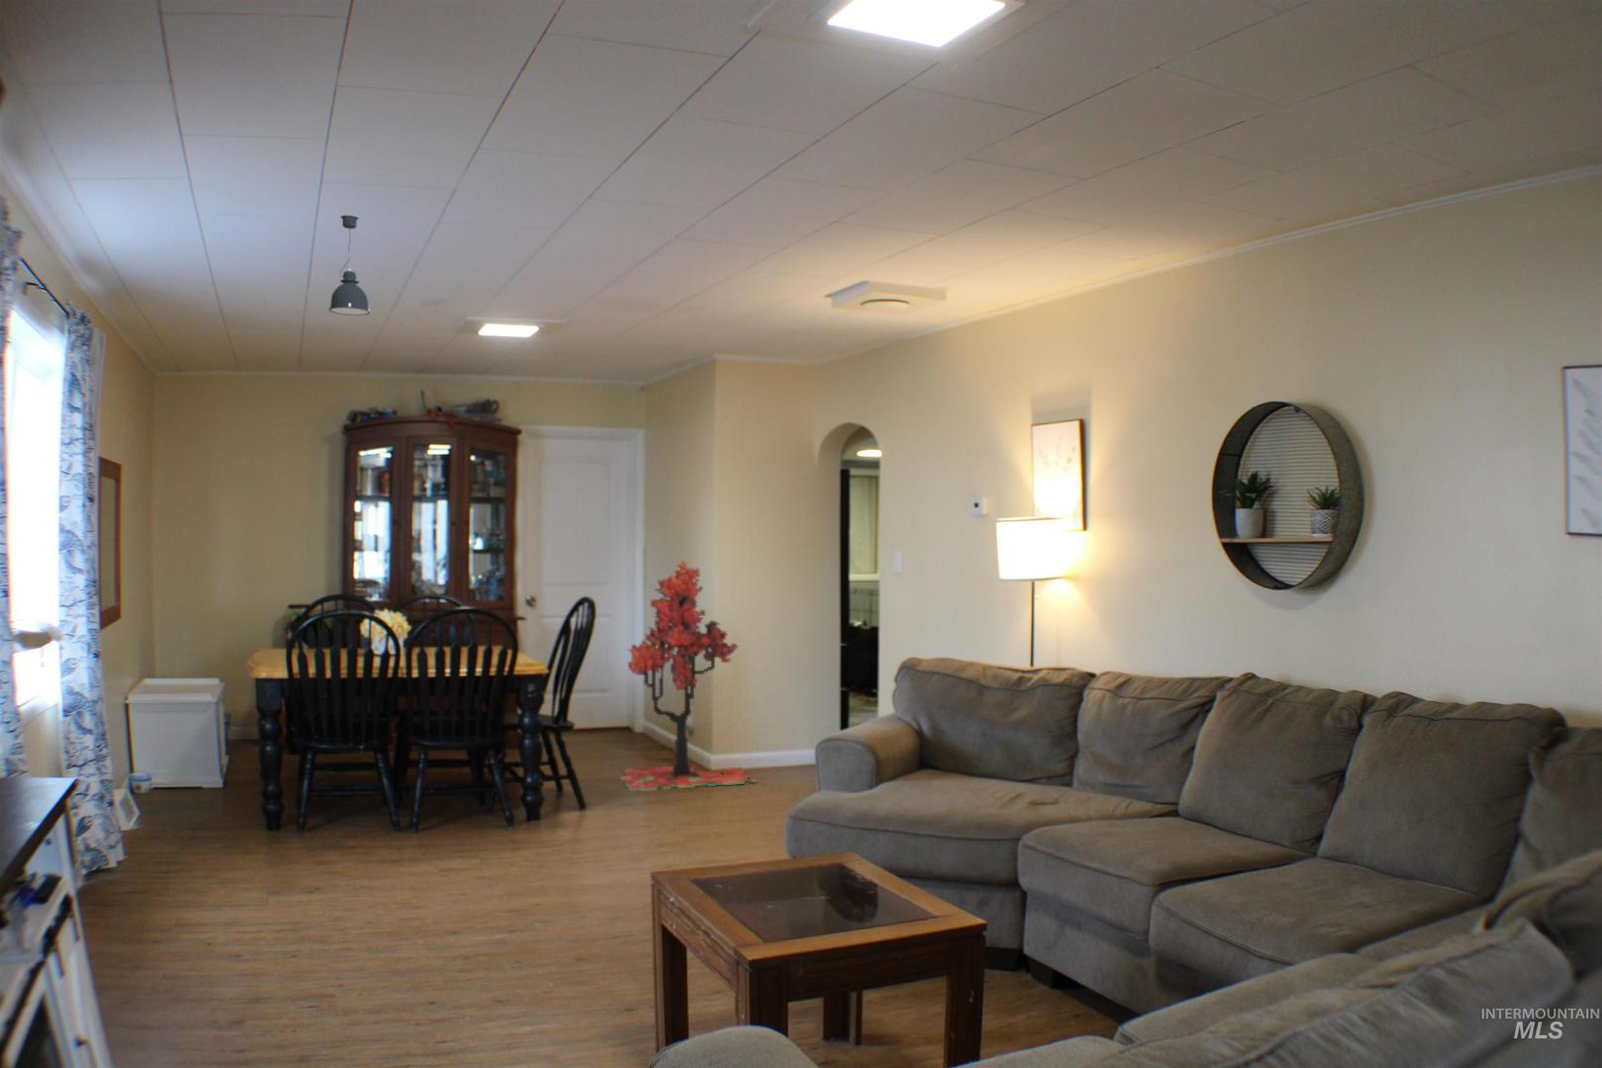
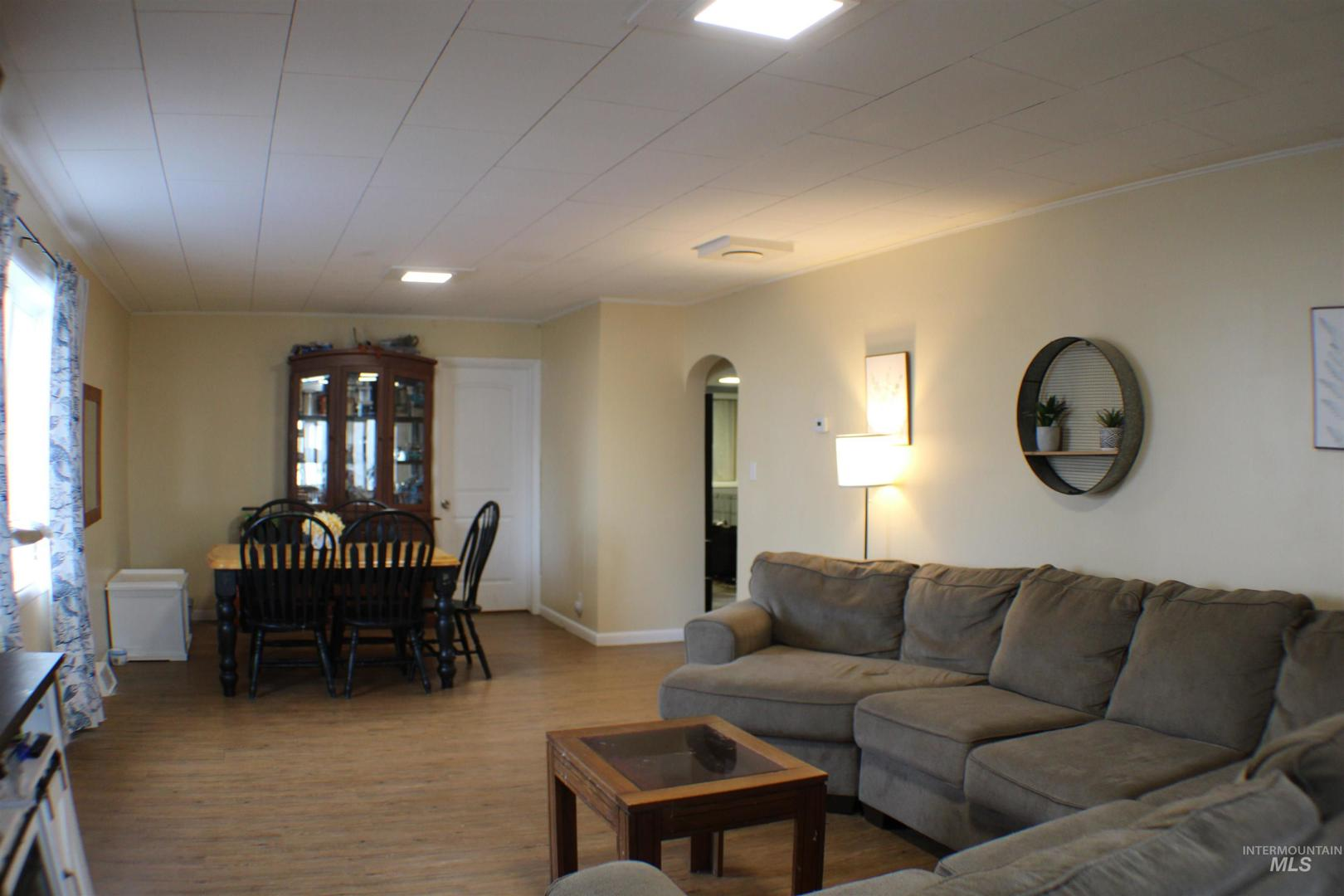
- tree (684, 669)
- pendant light (347, 262)
